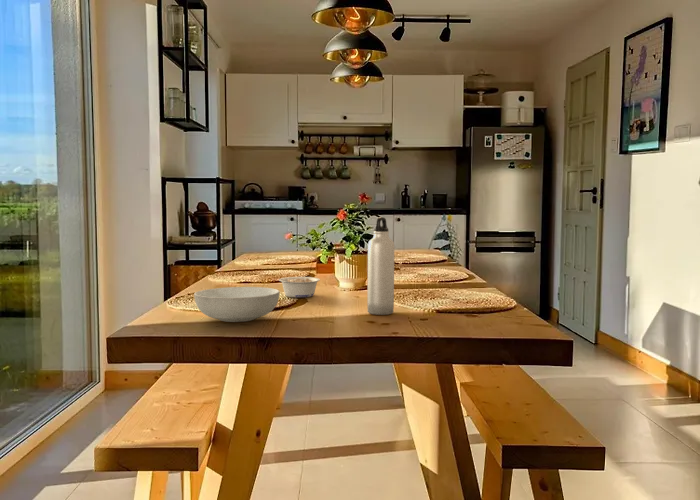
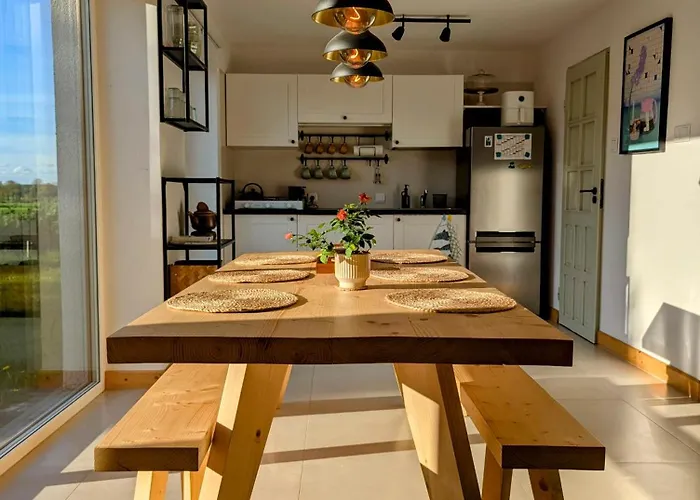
- serving bowl (237, 305)
- legume (299, 285)
- water bottle (380, 265)
